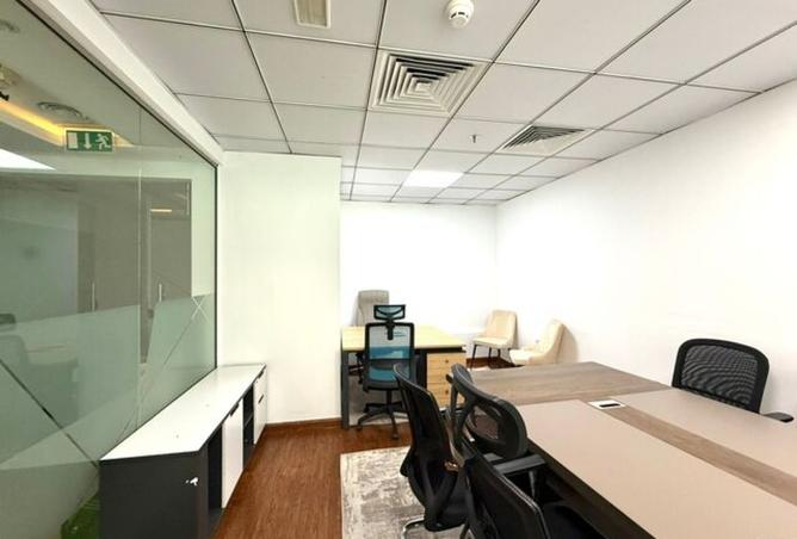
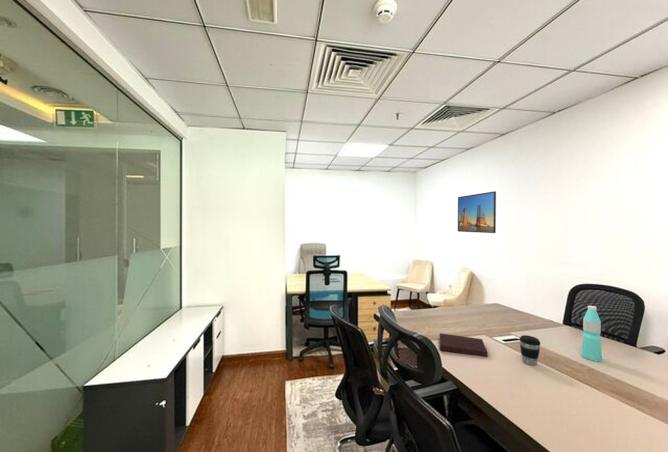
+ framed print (475, 213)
+ water bottle (591, 332)
+ notebook (461, 344)
+ coffee cup (529, 350)
